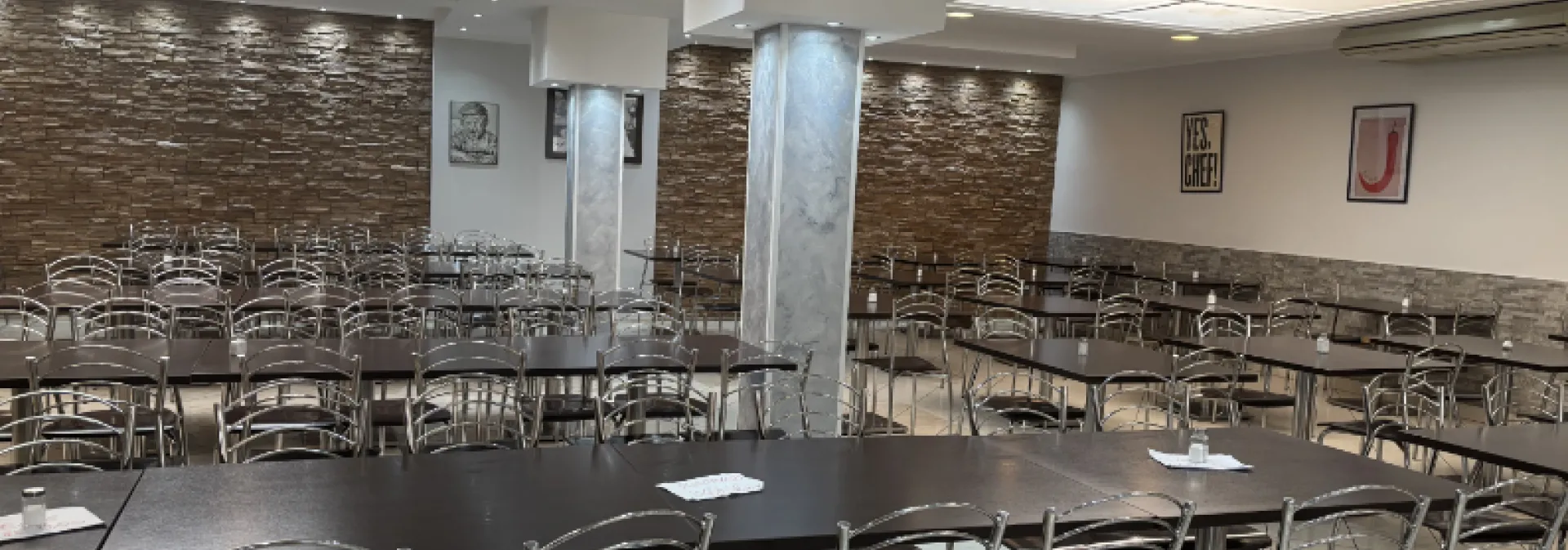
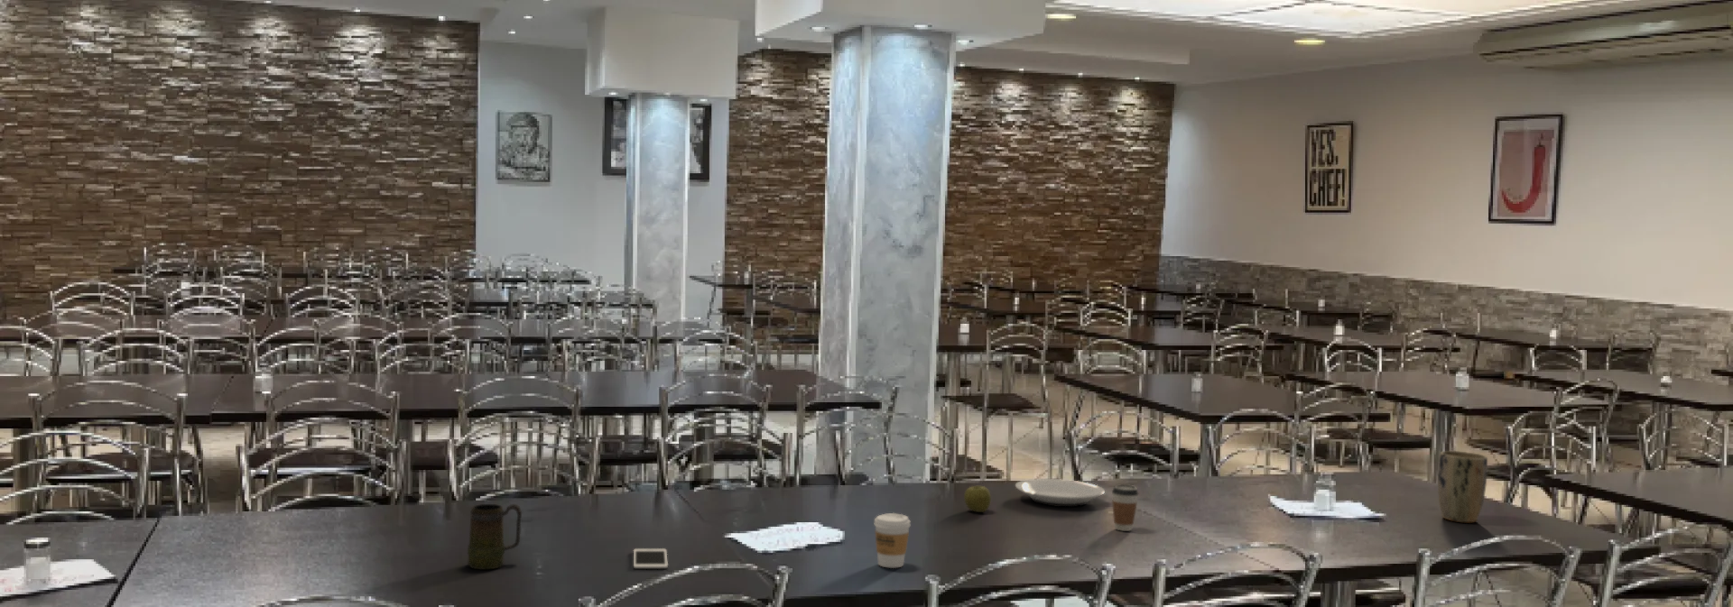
+ cell phone (650, 558)
+ plate (1059, 494)
+ coffee cup (1124, 508)
+ plant pot (1461, 486)
+ coffee cup (891, 540)
+ mug (495, 535)
+ apple (977, 499)
